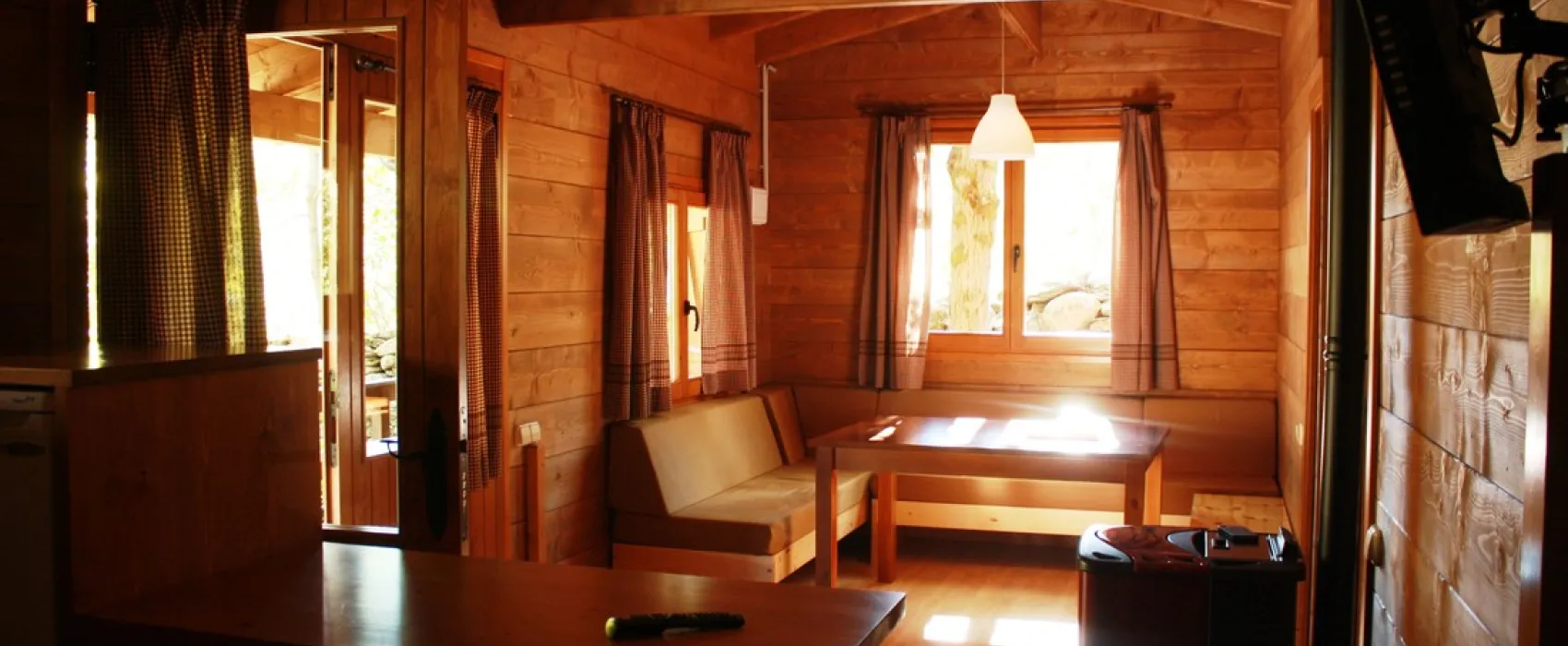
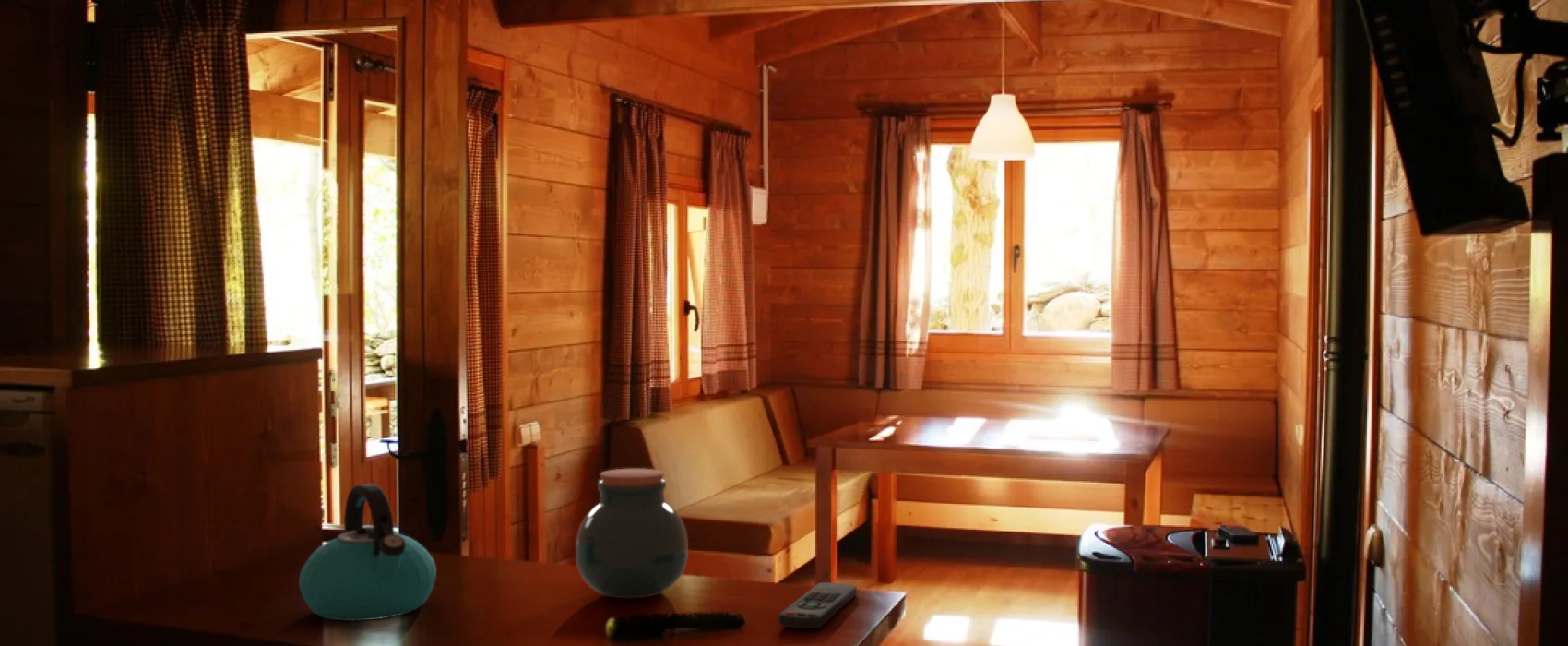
+ jar (632, 532)
+ kettle (371, 547)
+ remote control (819, 604)
